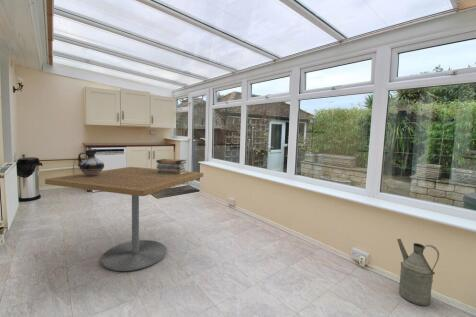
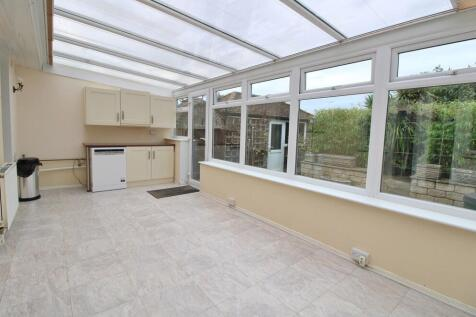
- ceramic jug (91, 162)
- dining table (135, 215)
- book stack (171, 166)
- watering can (414, 268)
